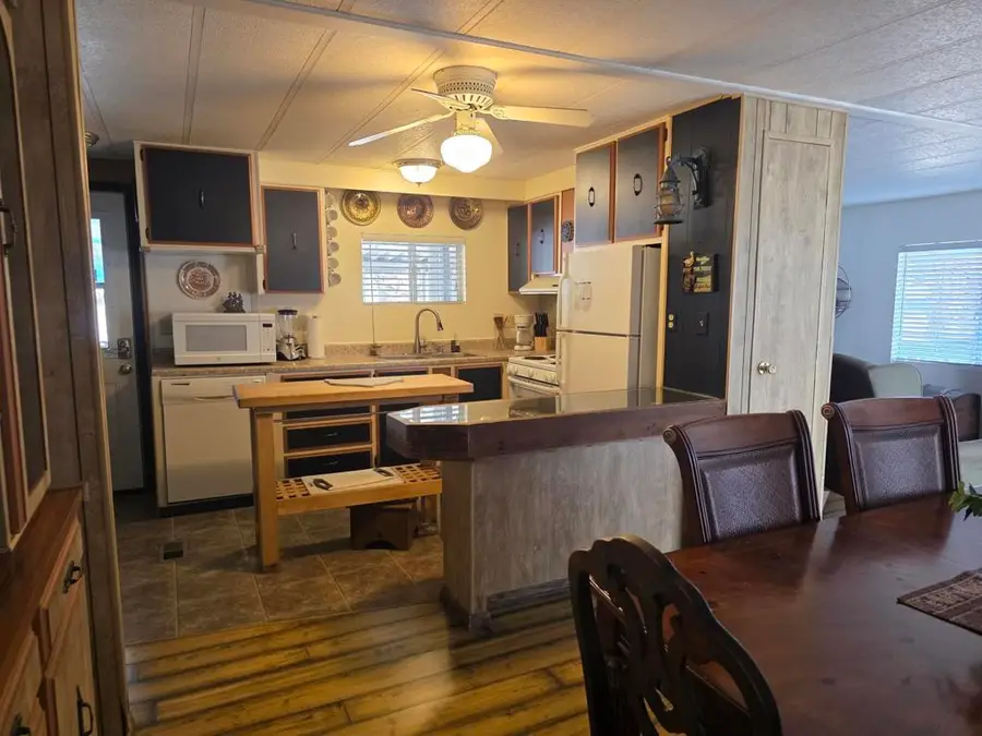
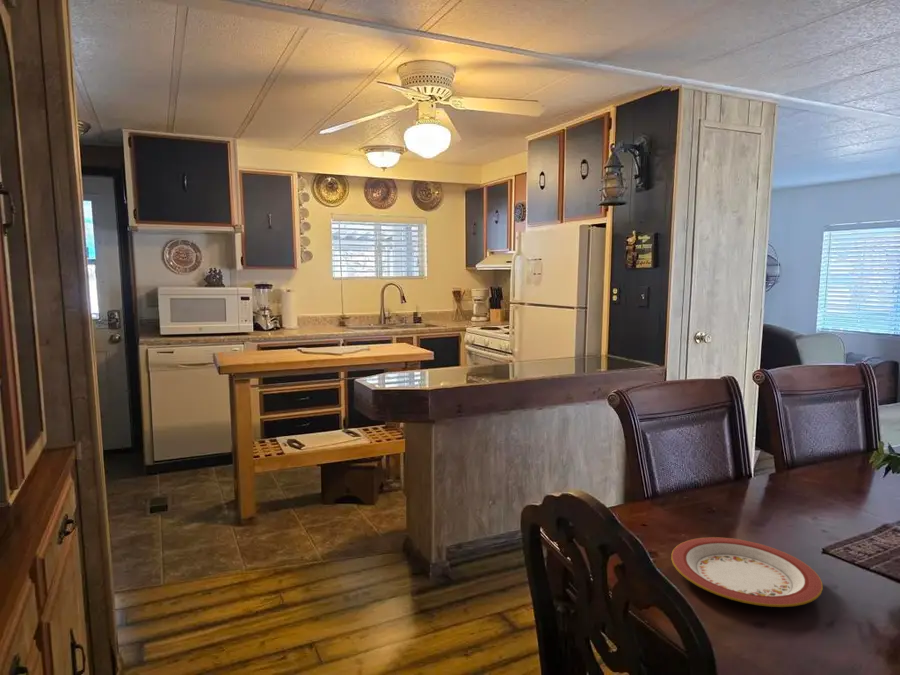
+ plate (742, 572)
